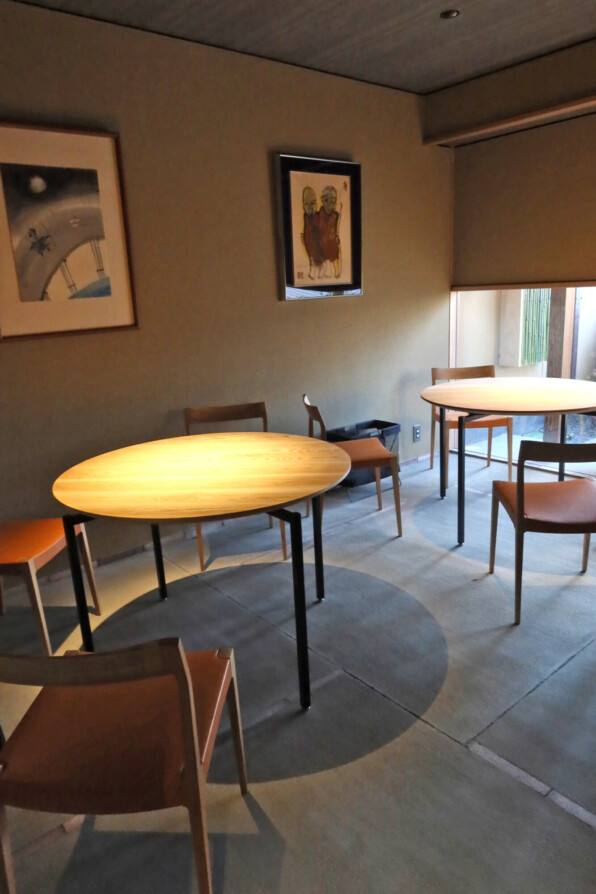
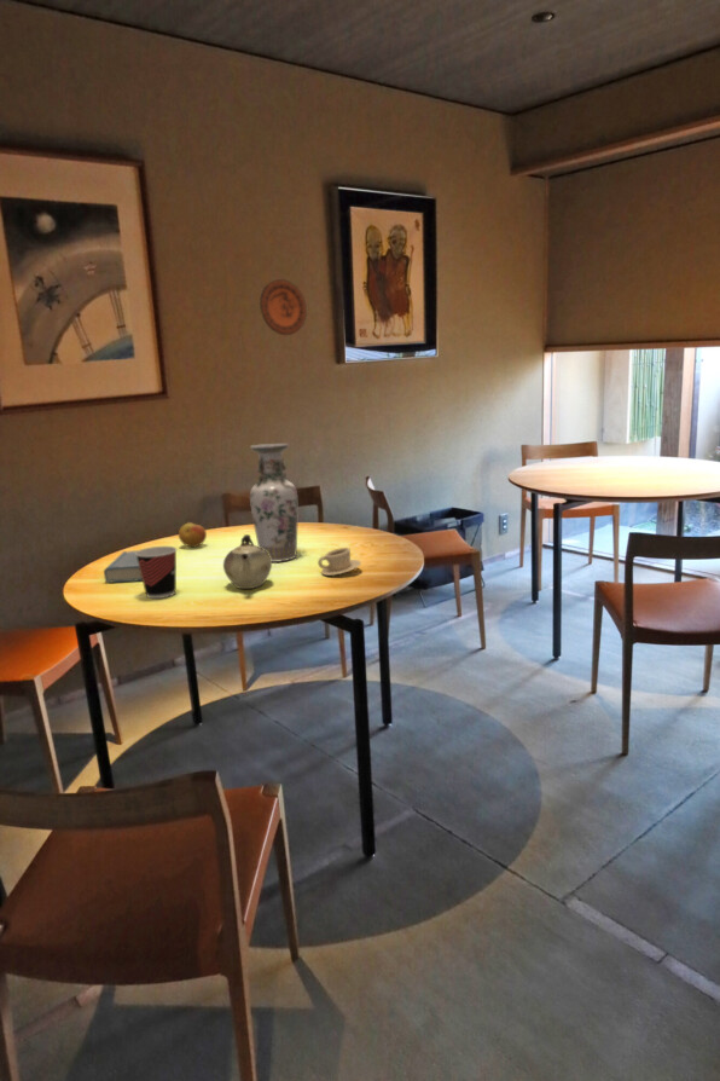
+ cup (158, 572)
+ vase (273, 502)
+ cup (338, 560)
+ fruit (192, 534)
+ teapot (246, 561)
+ decorative plate (283, 307)
+ hardback book (137, 565)
